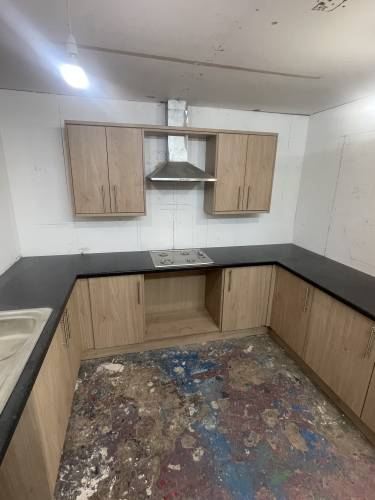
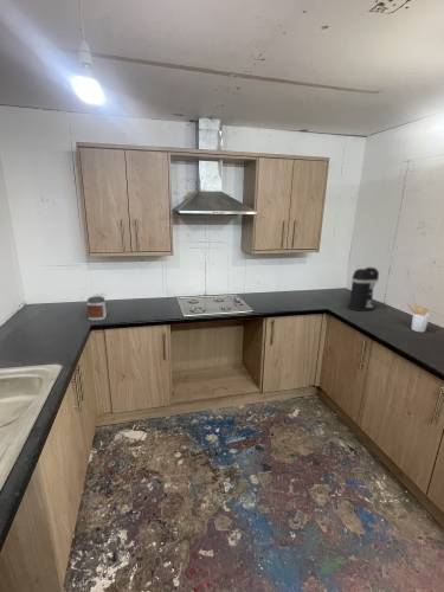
+ utensil holder (416, 317)
+ coffee maker (363, 288)
+ jar (96, 308)
